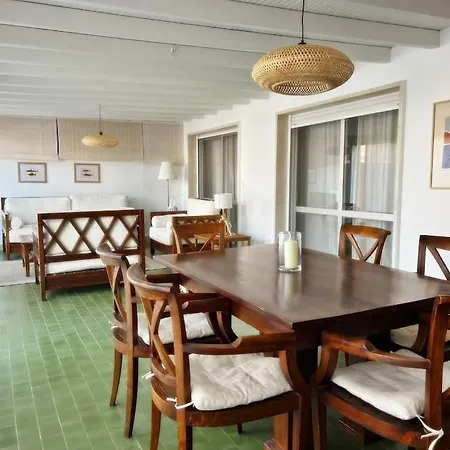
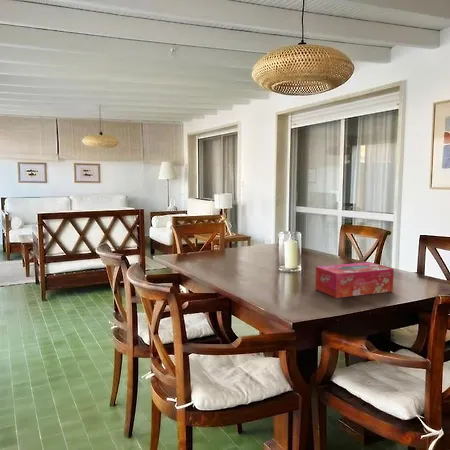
+ tissue box (353, 278)
